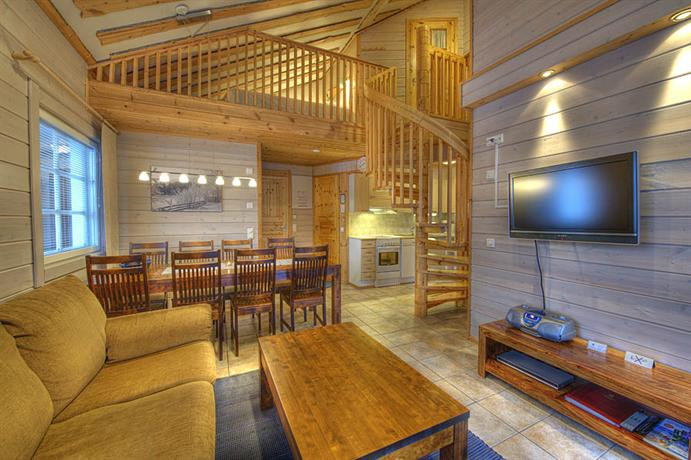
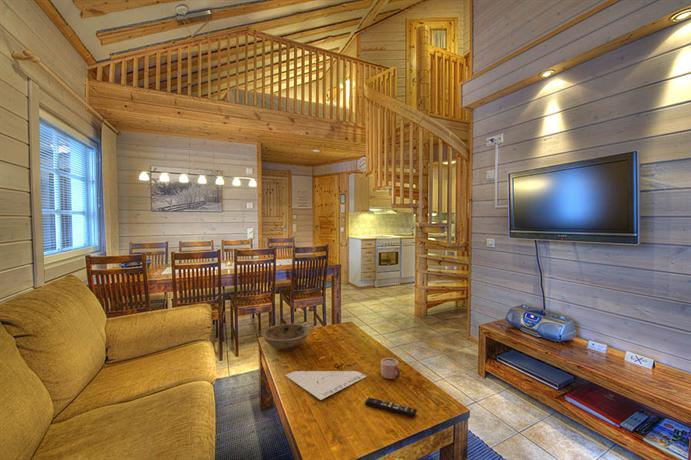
+ remote control (390, 406)
+ board game (327, 372)
+ mug (391, 369)
+ bowl (286, 338)
